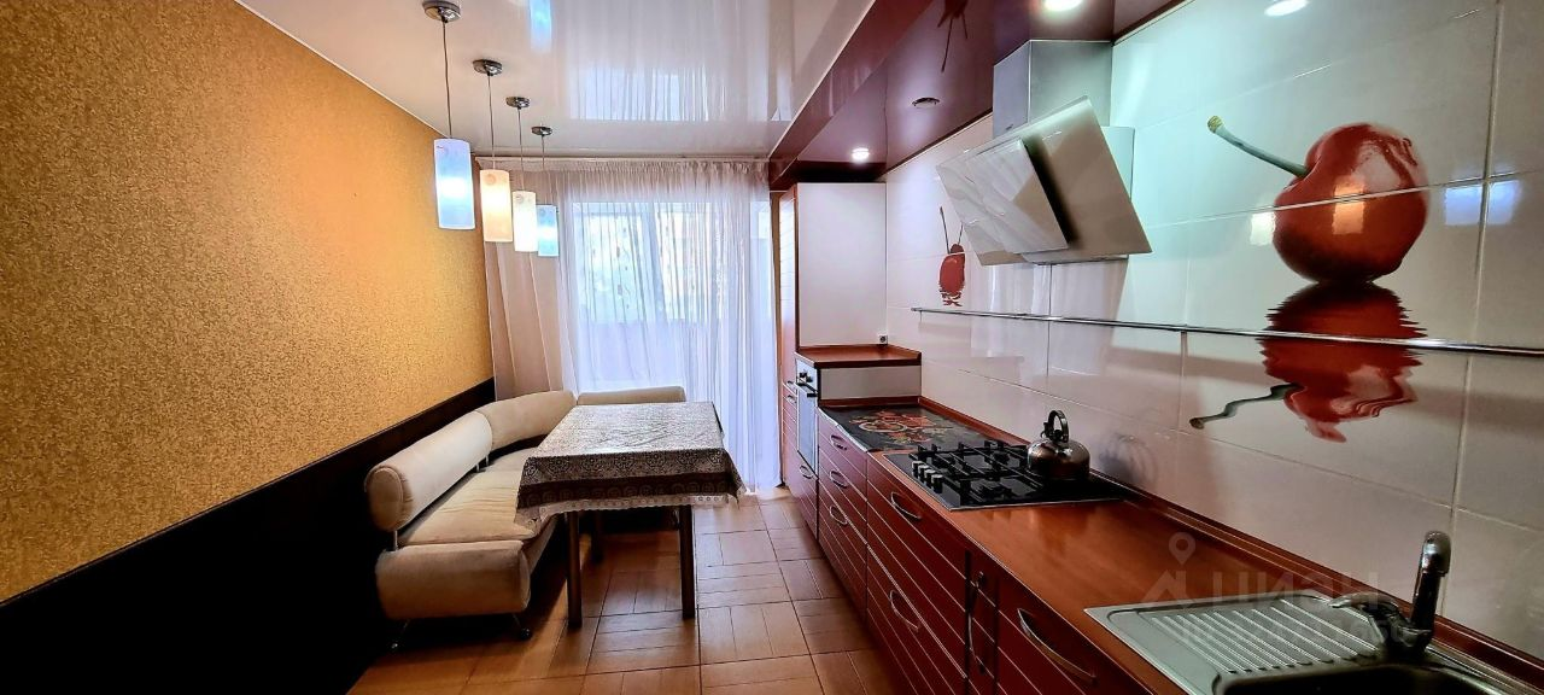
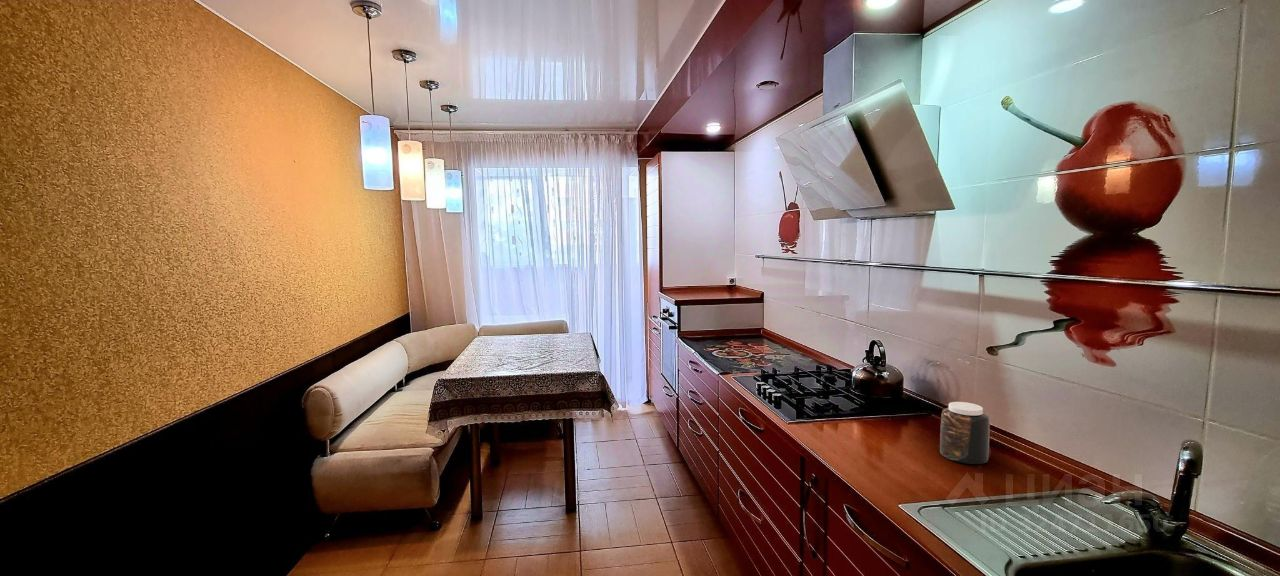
+ jar (964, 431)
